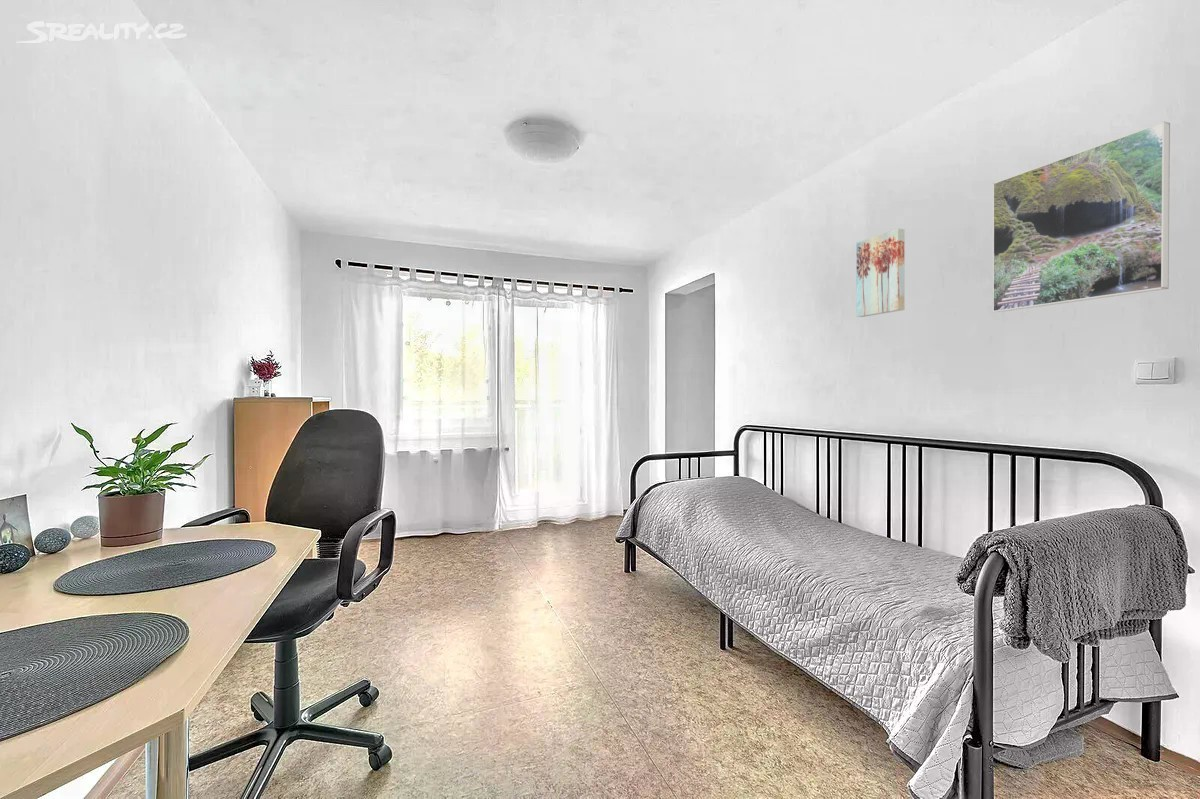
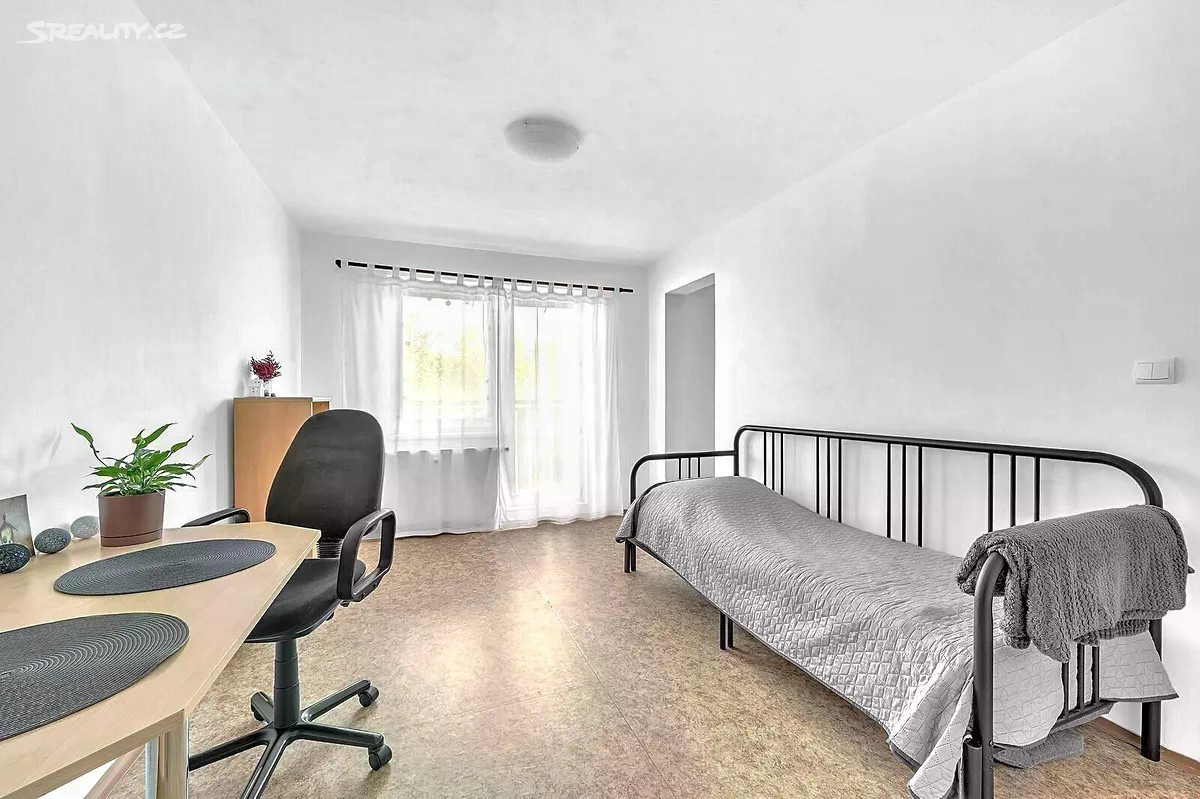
- wall art (879, 274)
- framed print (1070, 229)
